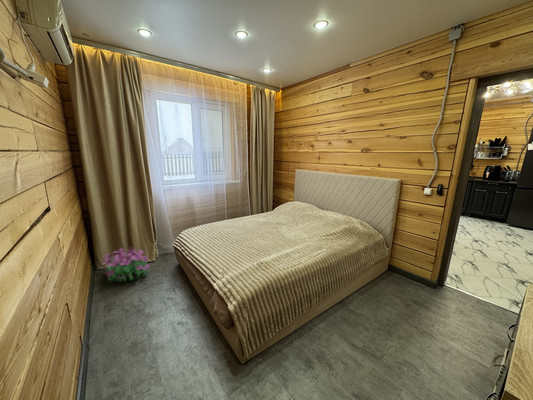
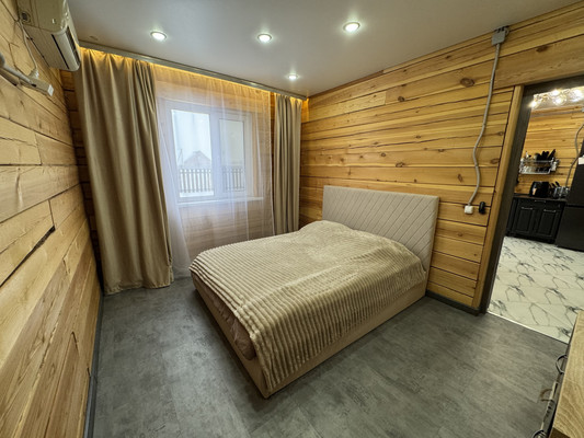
- decorative plant (126, 263)
